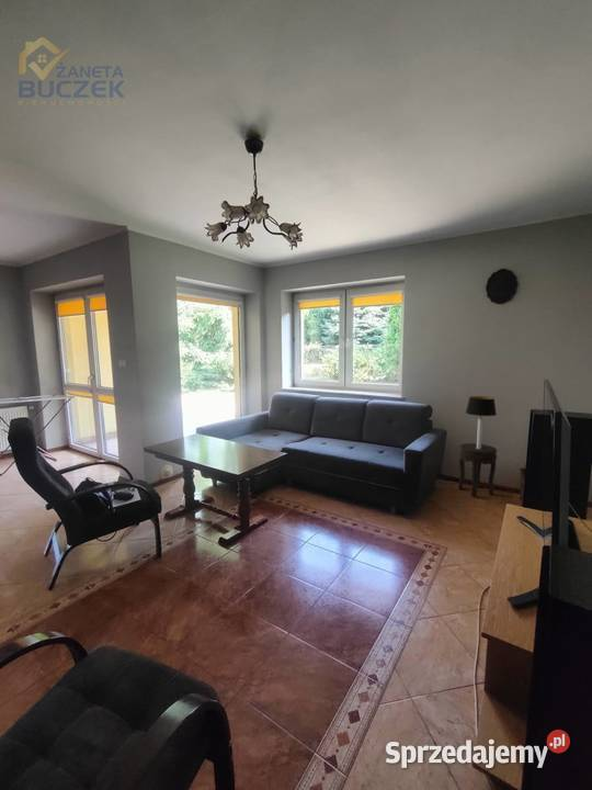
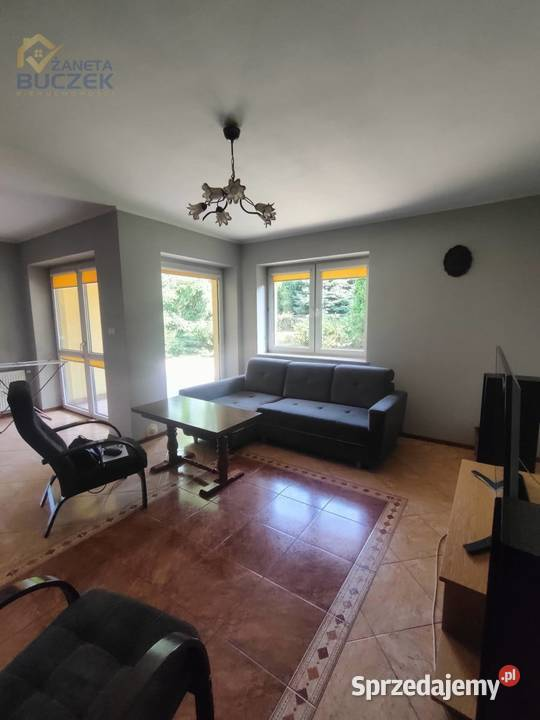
- table lamp (480, 422)
- side table (476, 470)
